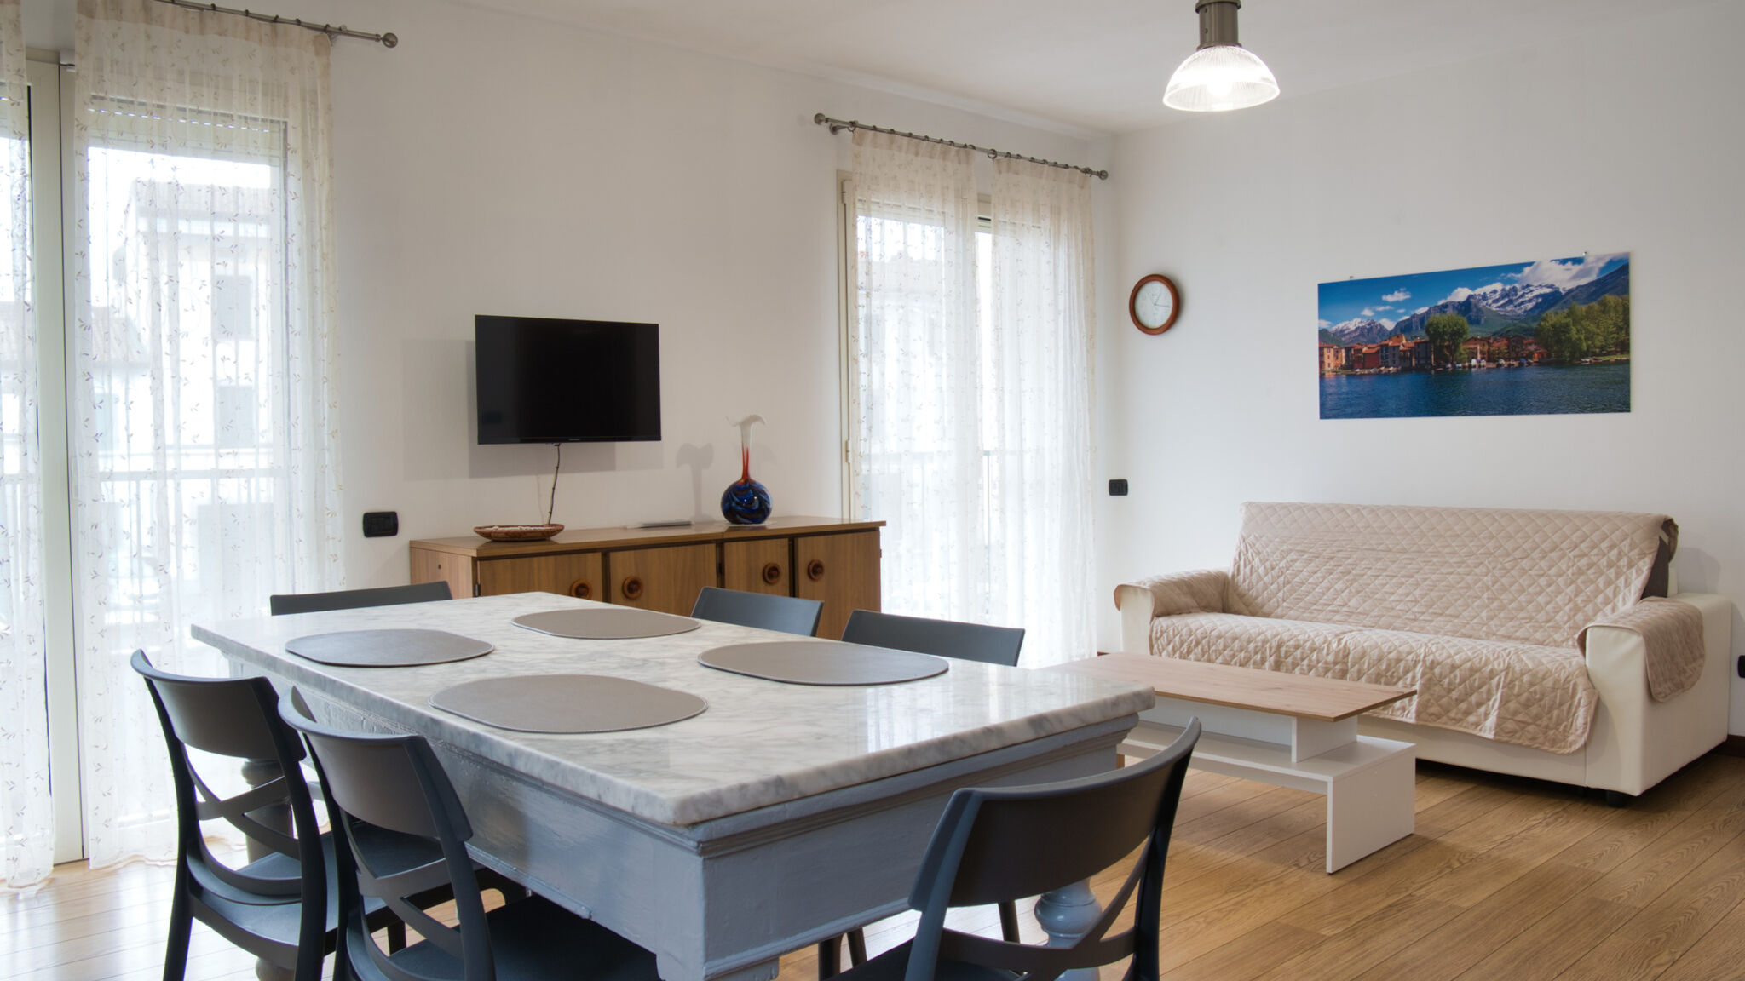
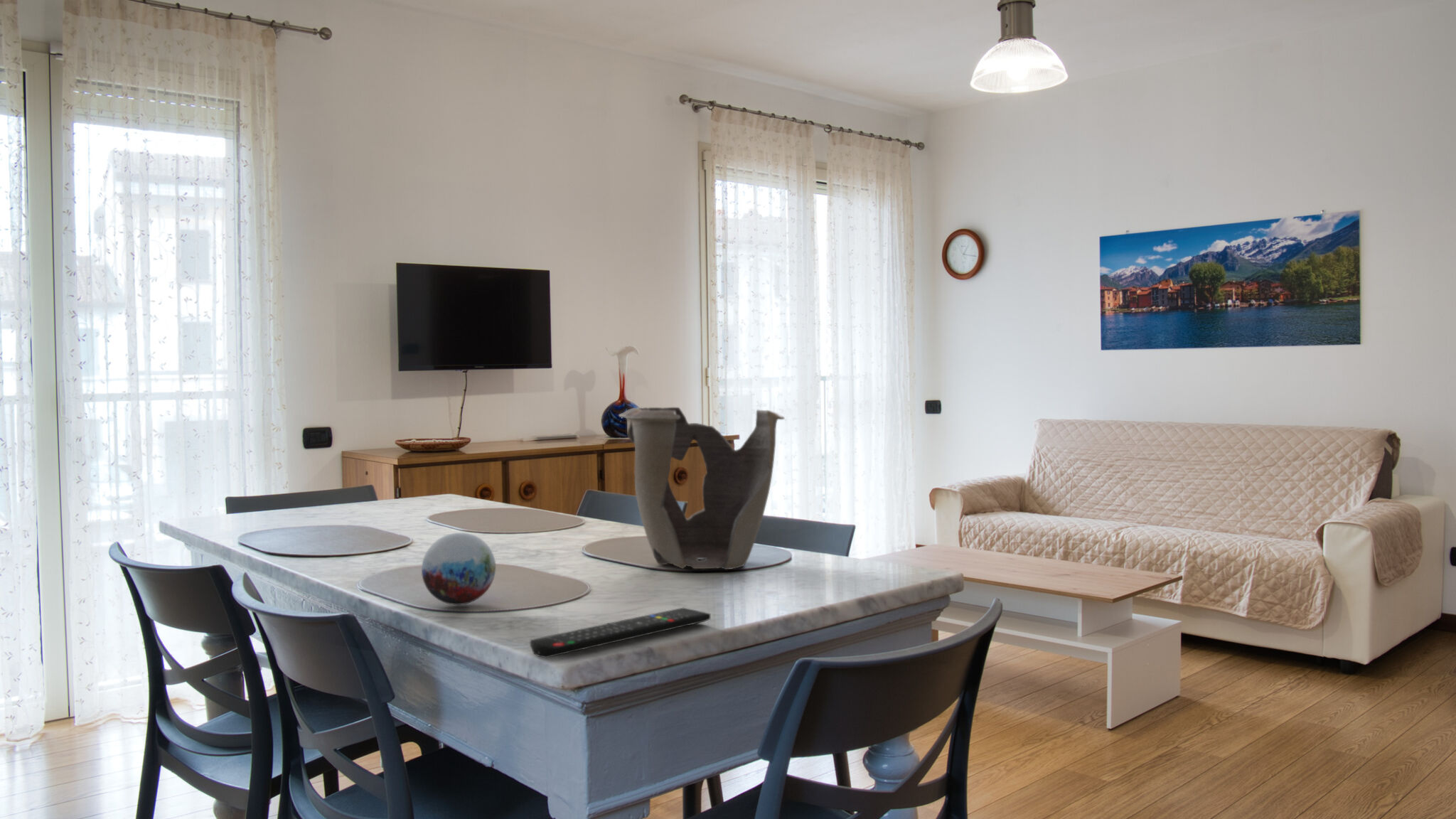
+ decorative bowl (702, 486)
+ remote control (623, 631)
+ decorative orb (459, 568)
